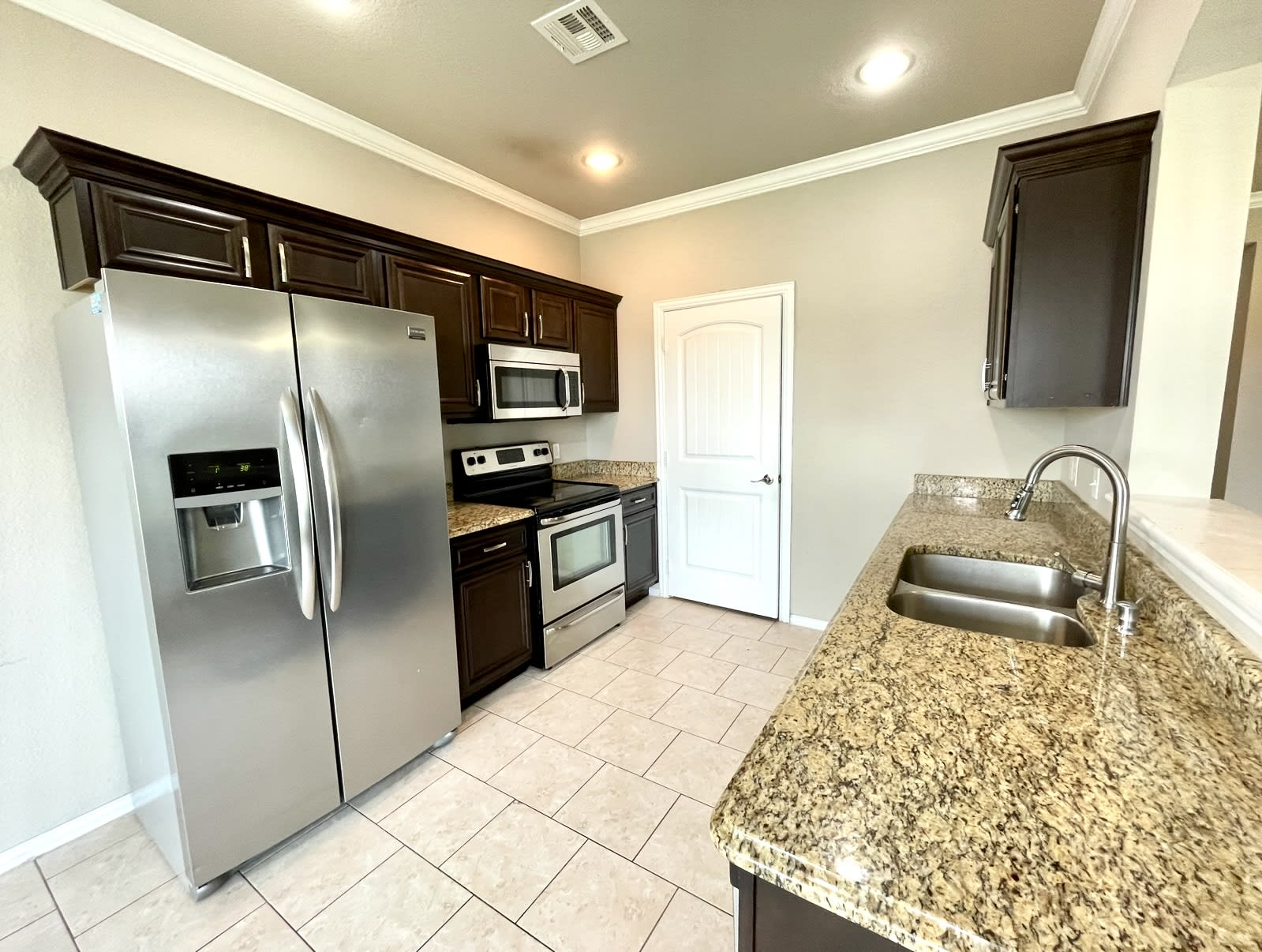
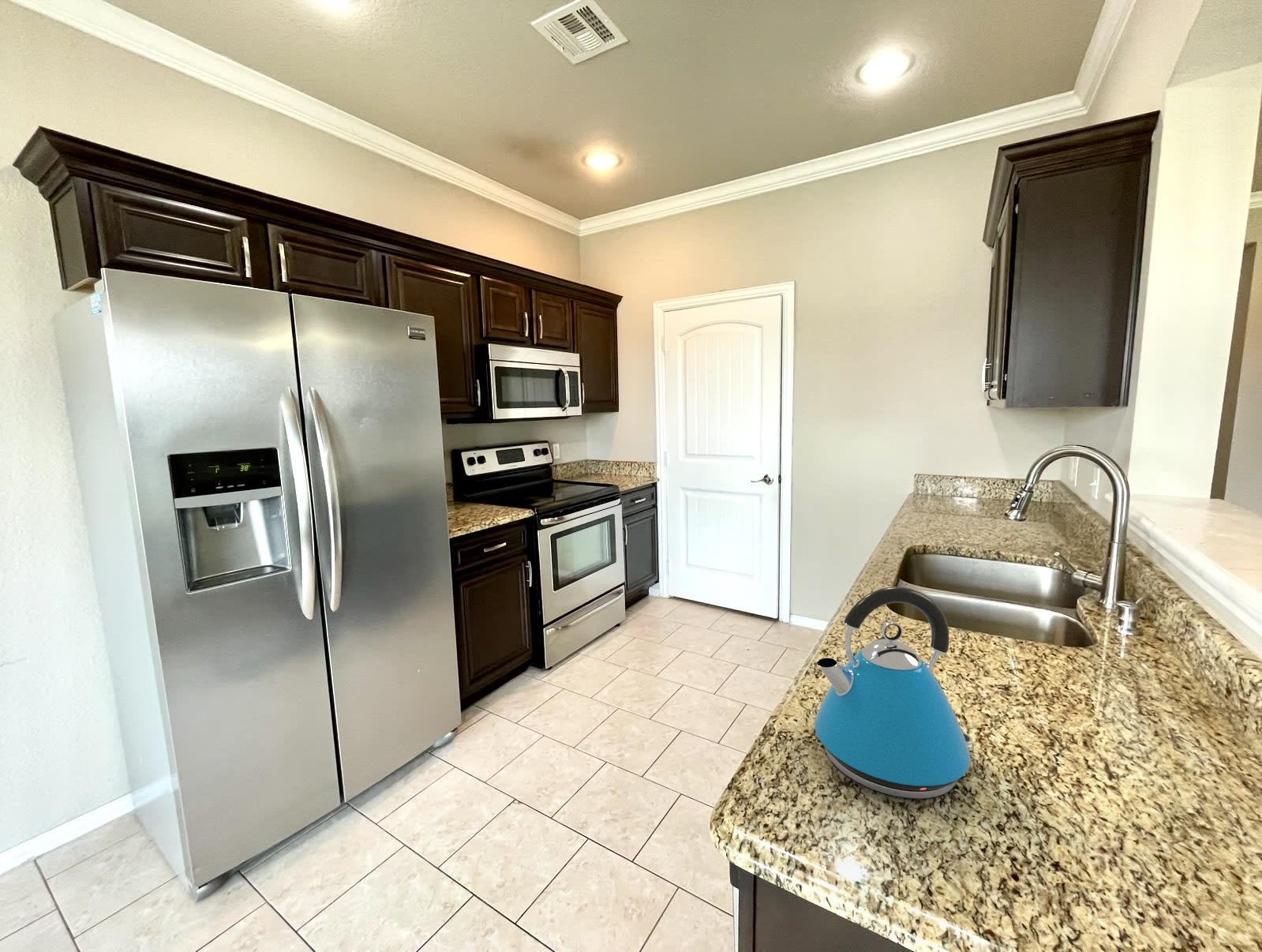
+ kettle (895, 673)
